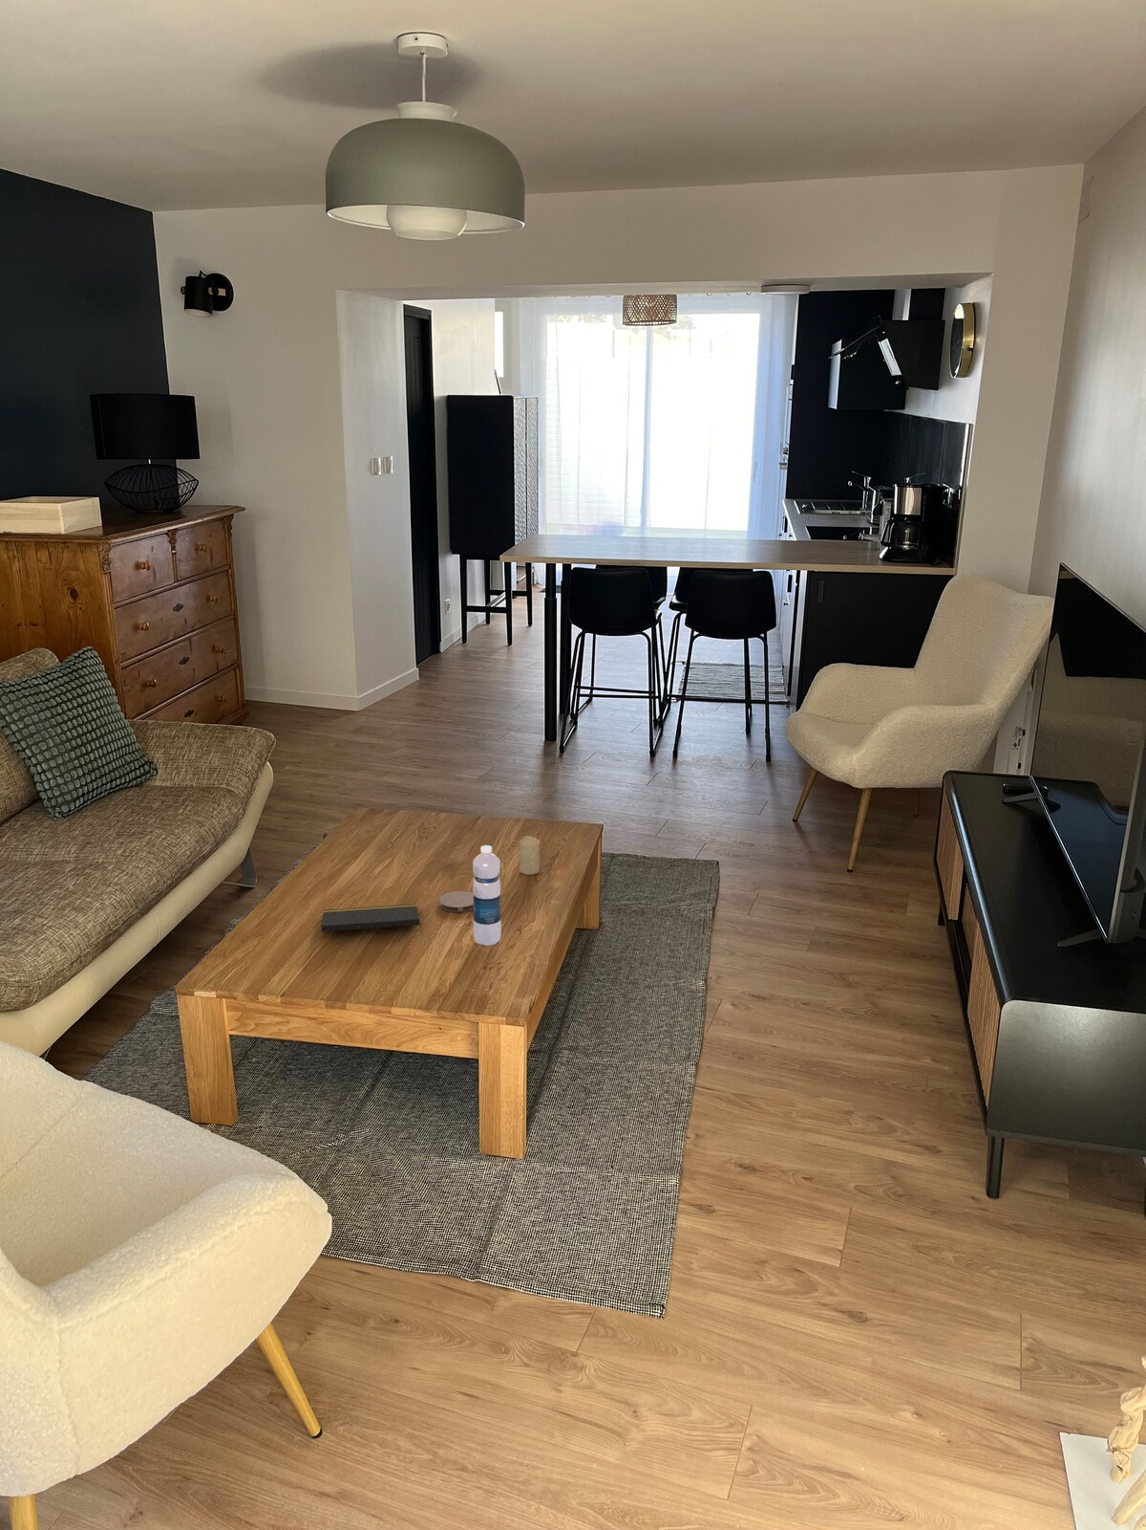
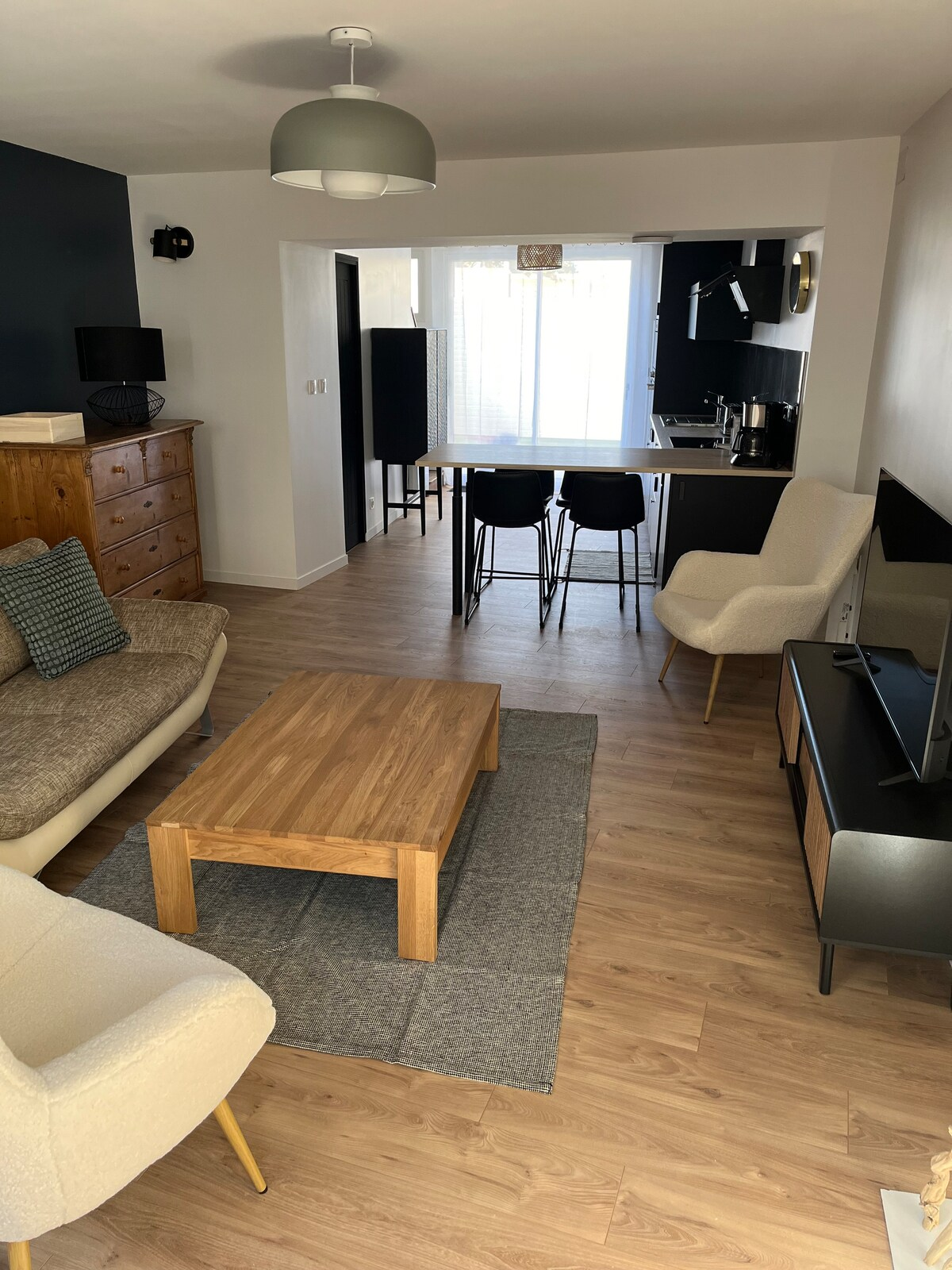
- water bottle (486, 894)
- notepad (371, 917)
- coaster (459, 901)
- candle (530, 854)
